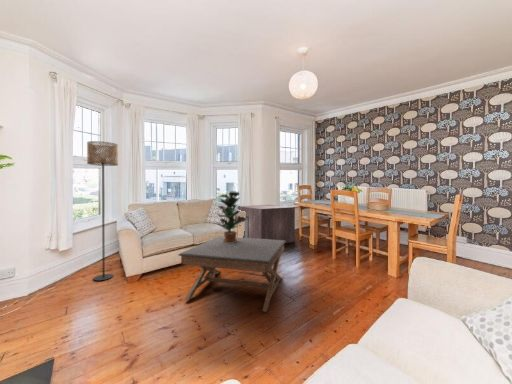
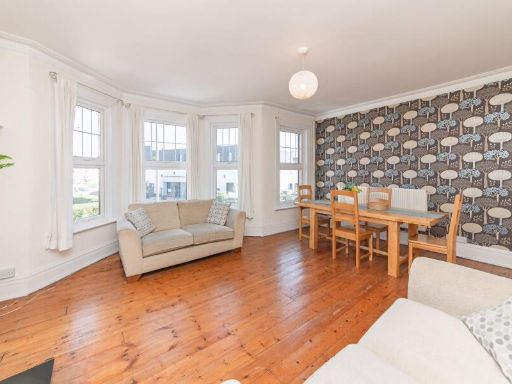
- coffee table (238, 267)
- potted plant (230, 216)
- storage cabinet (265, 223)
- floor lamp (103, 210)
